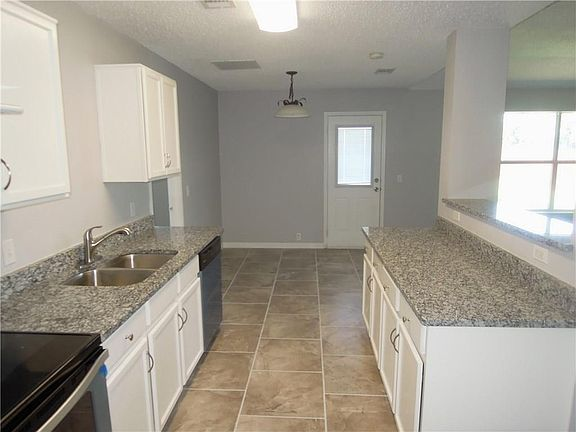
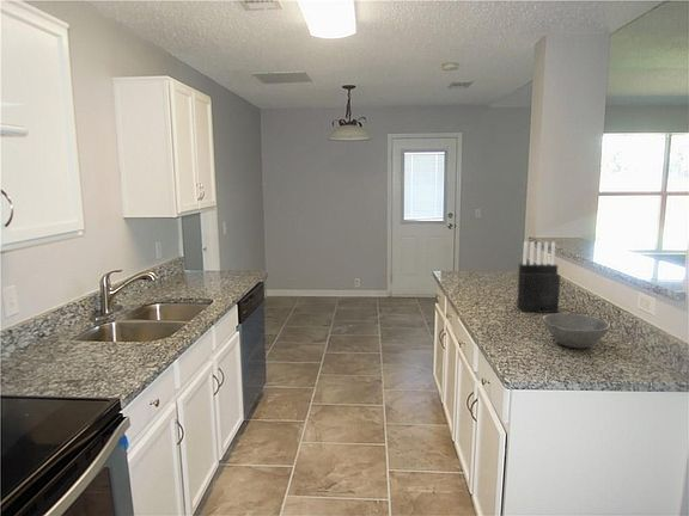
+ knife block (539, 276)
+ bowl (574, 332)
